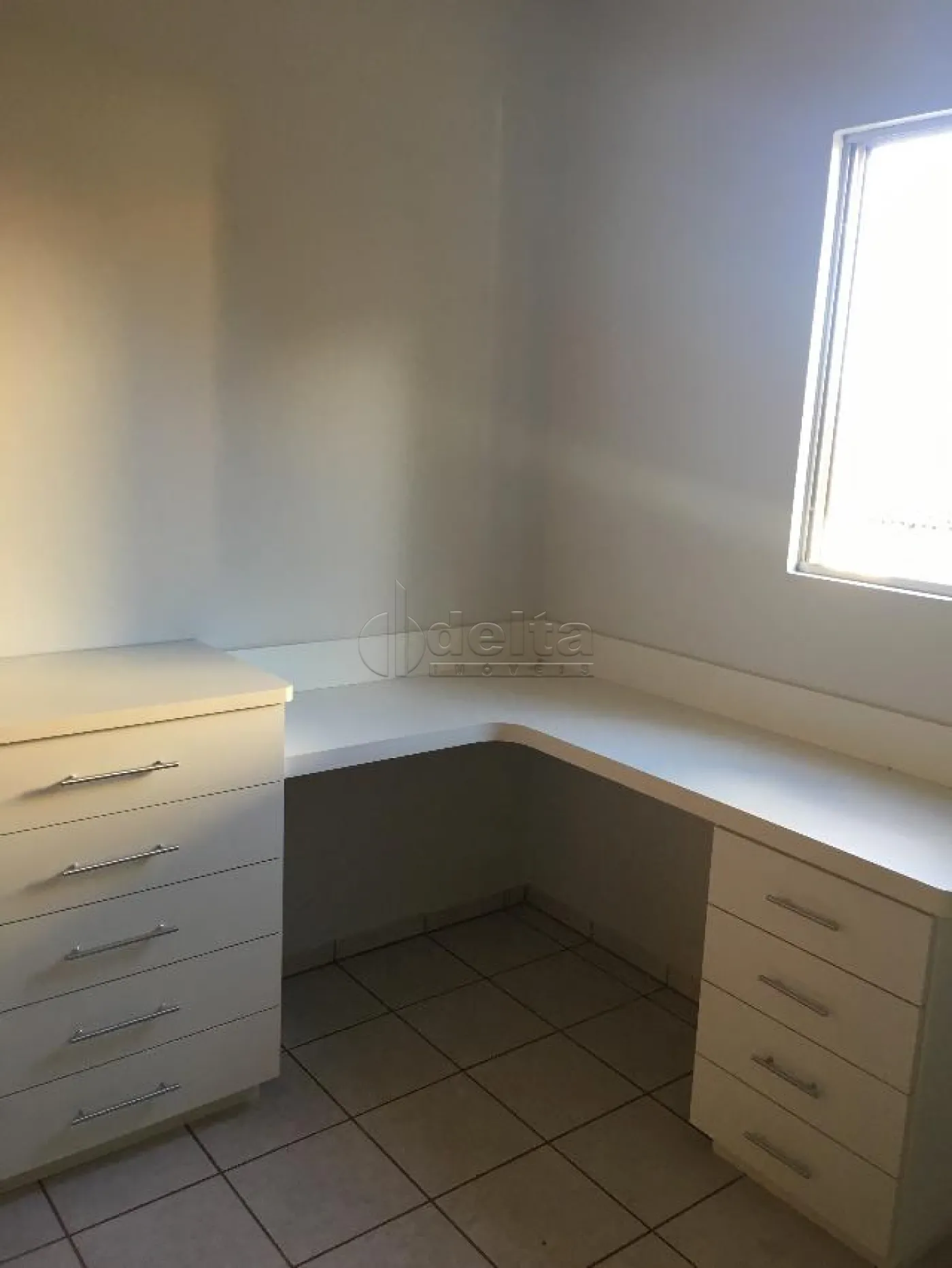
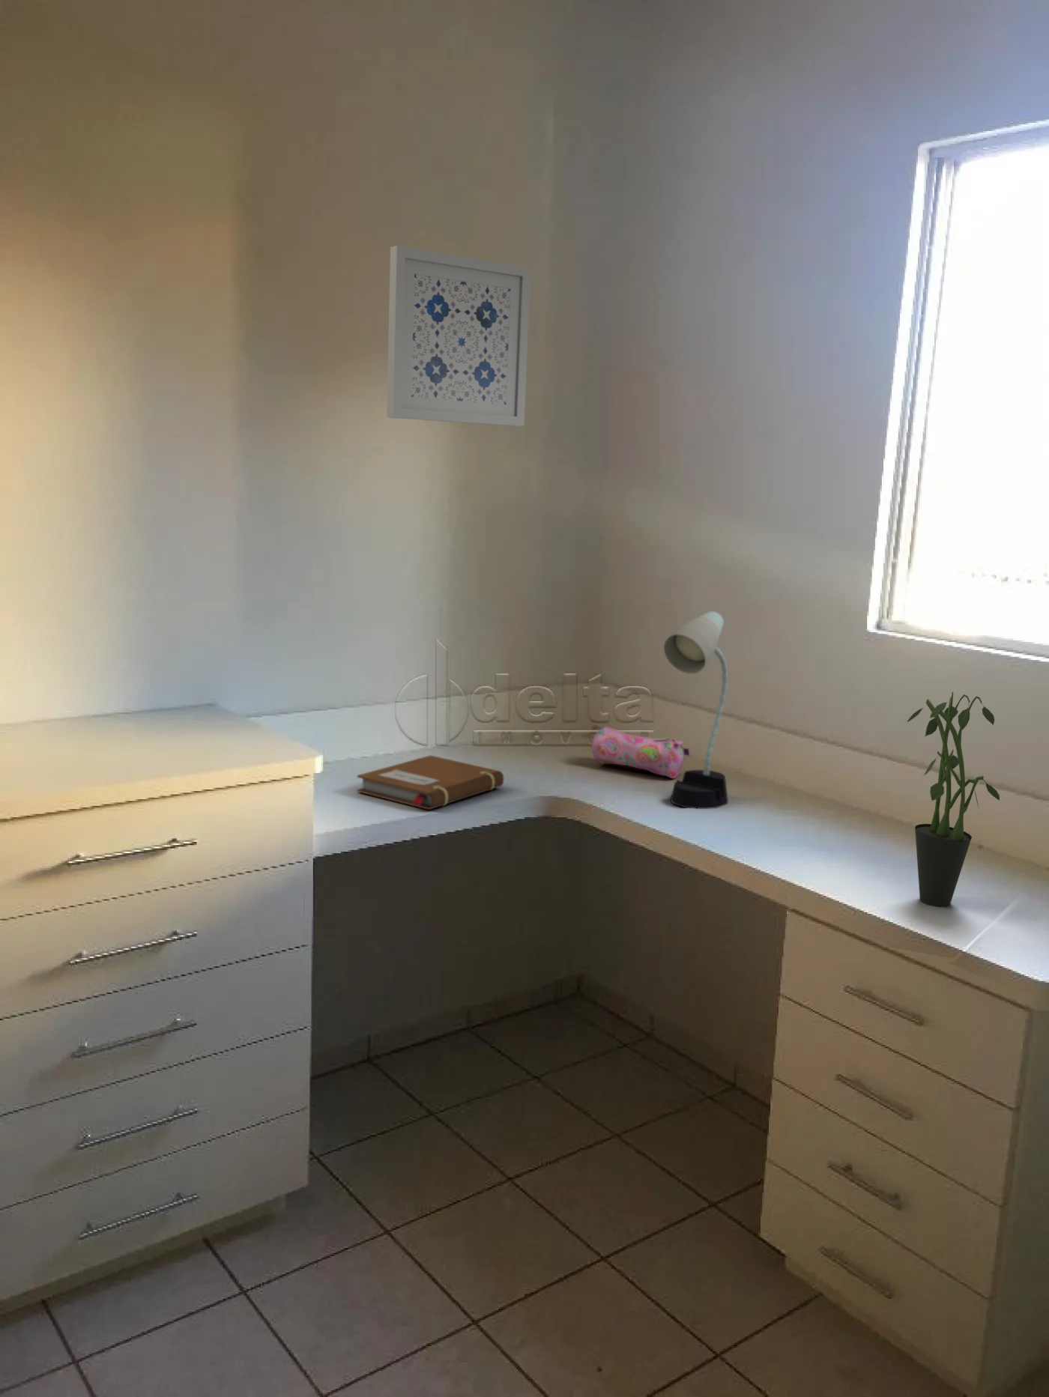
+ potted plant (947, 797)
+ notebook (430, 782)
+ desk lamp (717, 710)
+ wall art (461, 340)
+ pencil case (639, 750)
